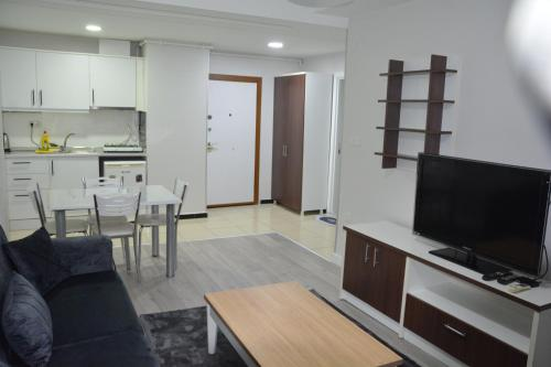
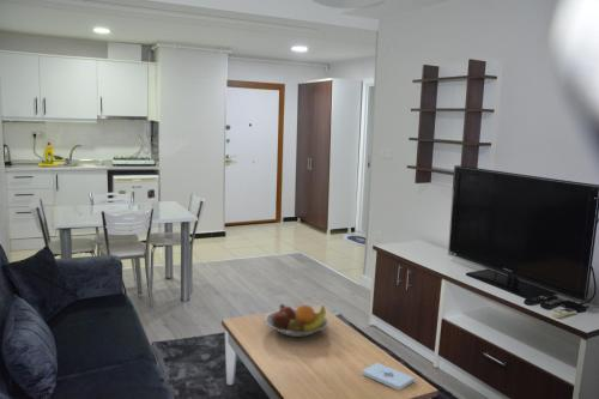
+ notepad (387, 375)
+ fruit bowl (296, 318)
